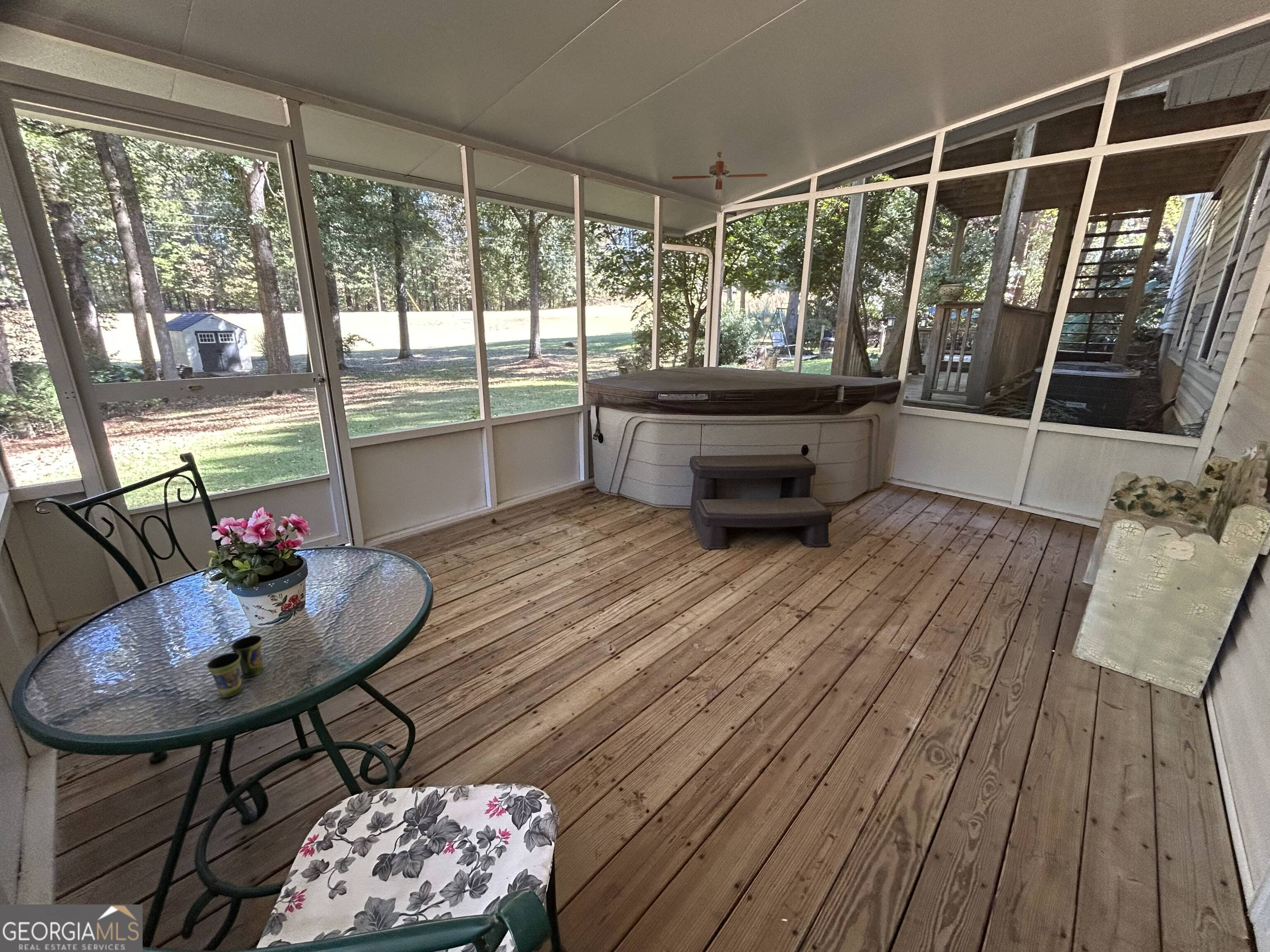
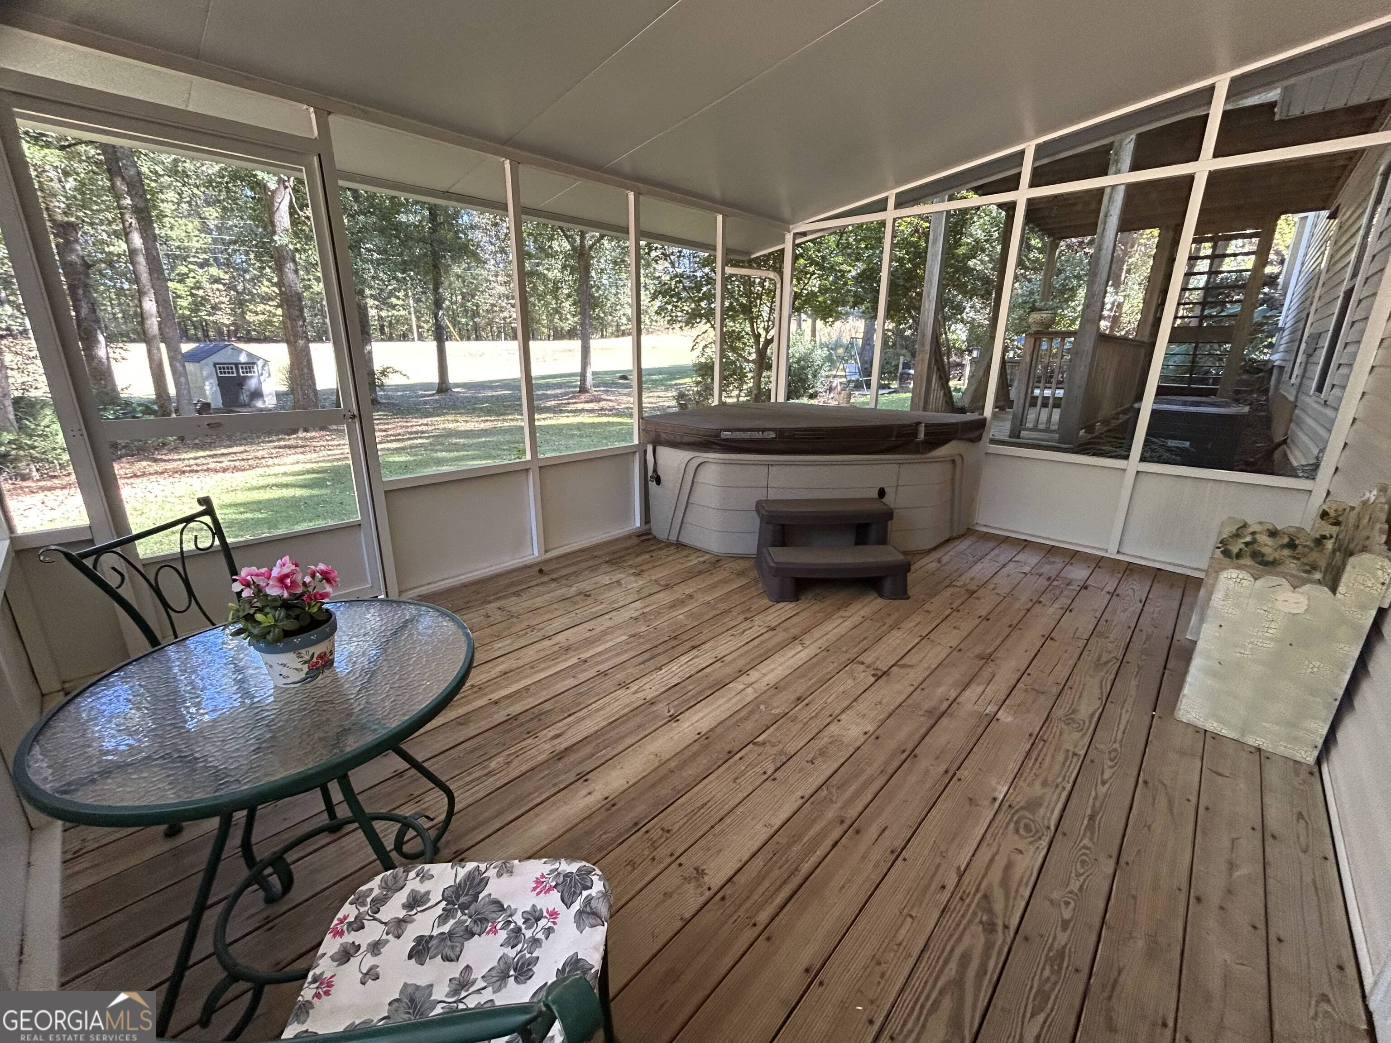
- ceiling fan (719, 176)
- cup (239, 666)
